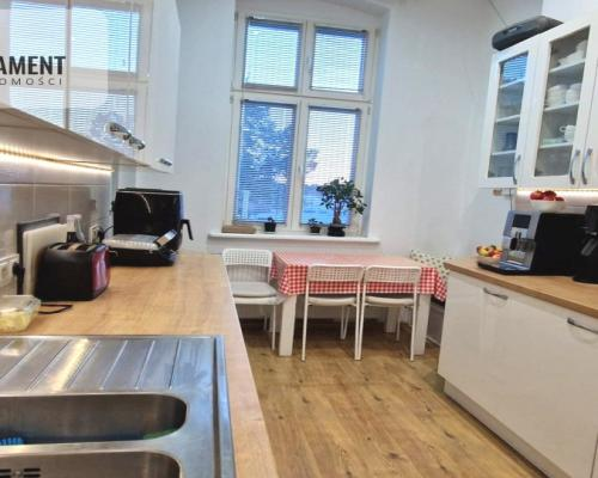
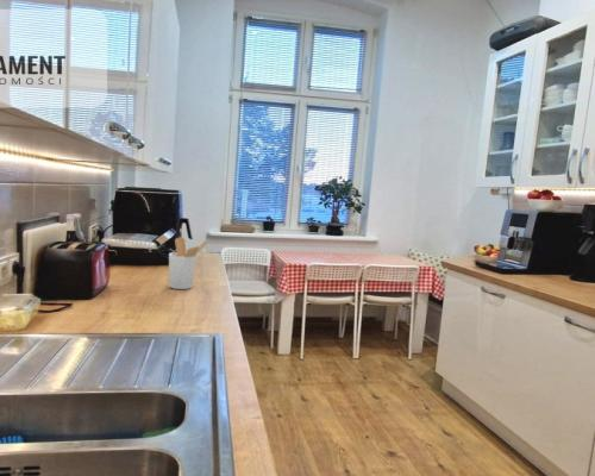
+ utensil holder (188, 262)
